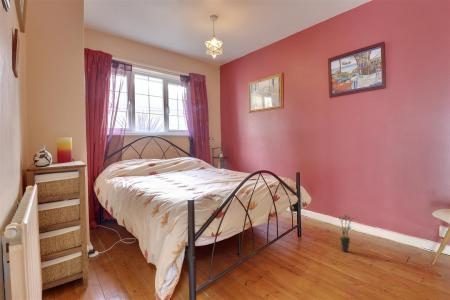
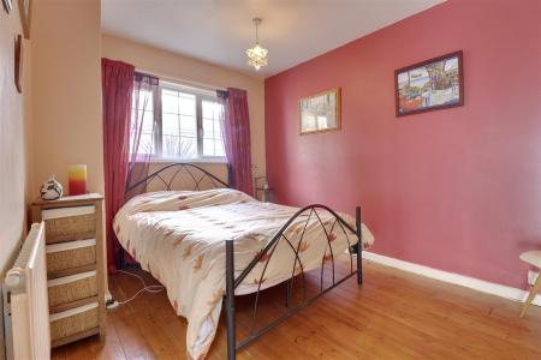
- potted plant (347, 232)
